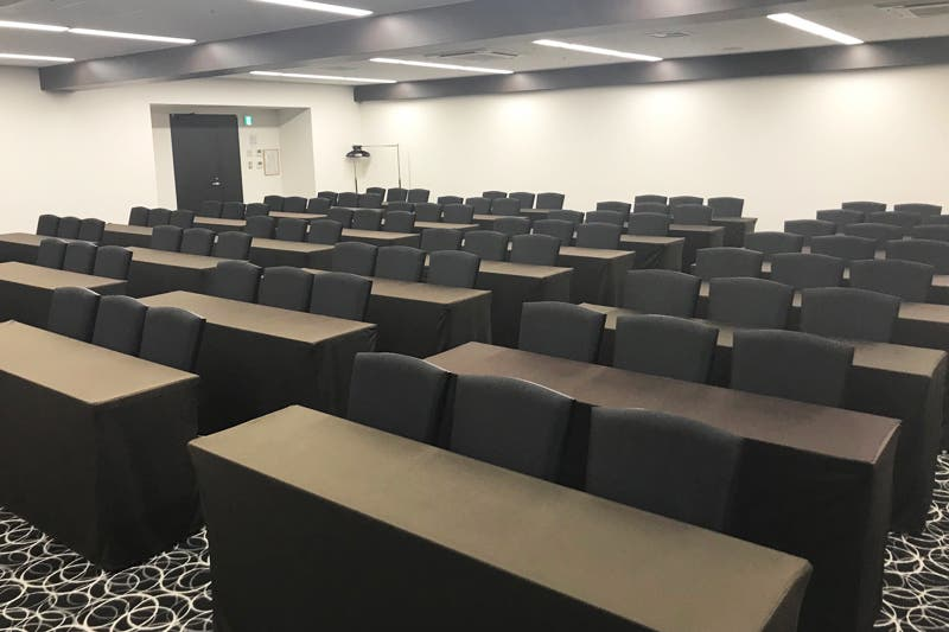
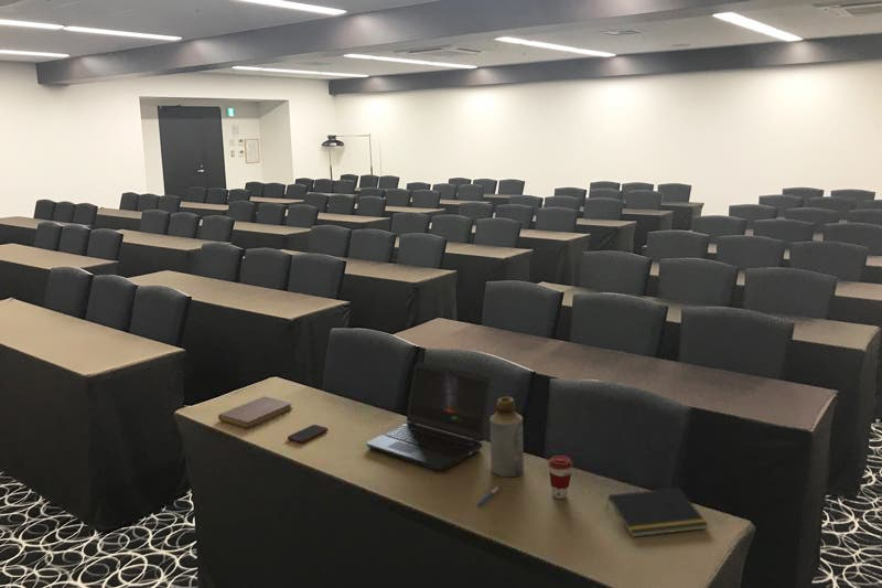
+ coffee cup (559, 477)
+ bottle (506, 435)
+ laptop computer (428, 413)
+ notebook (256, 410)
+ notepad (656, 511)
+ pen (488, 494)
+ cell phone (308, 434)
